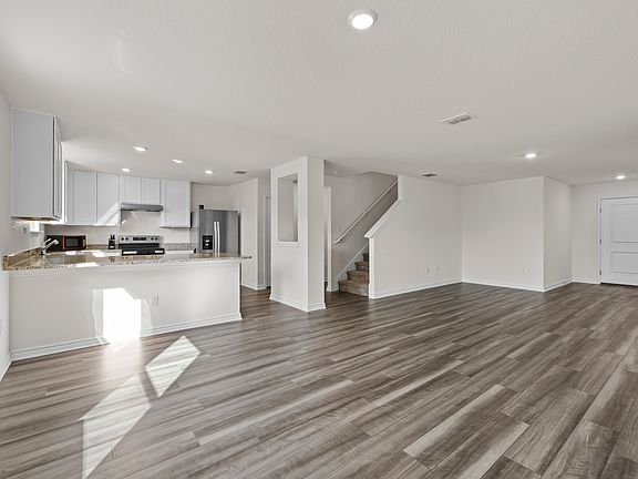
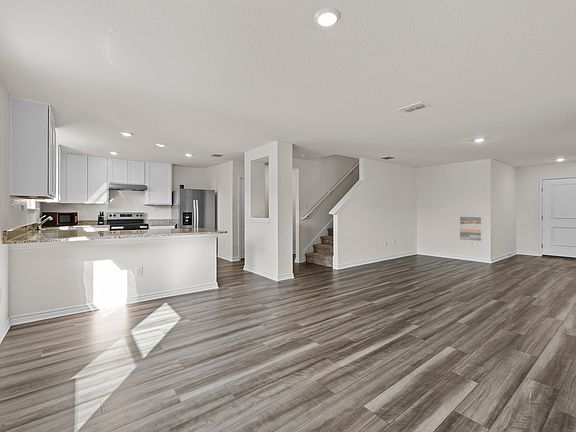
+ wall art (470, 227)
